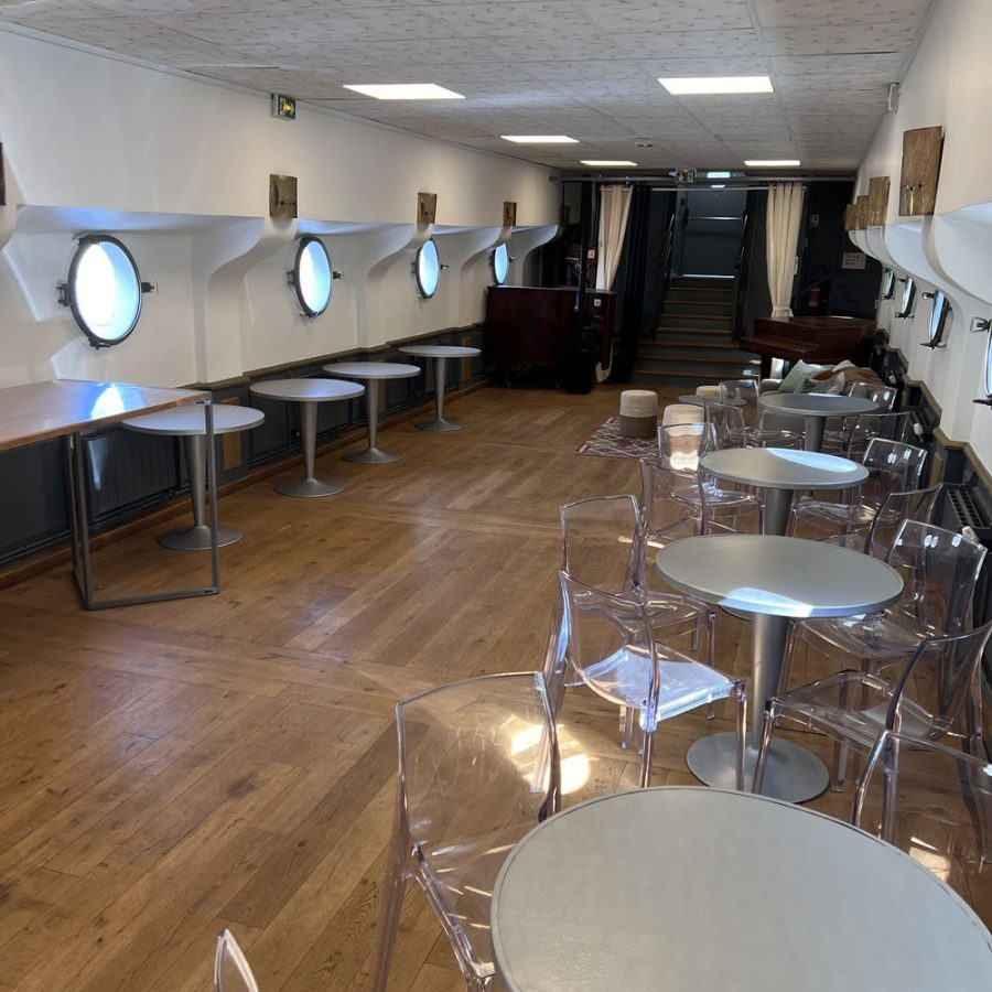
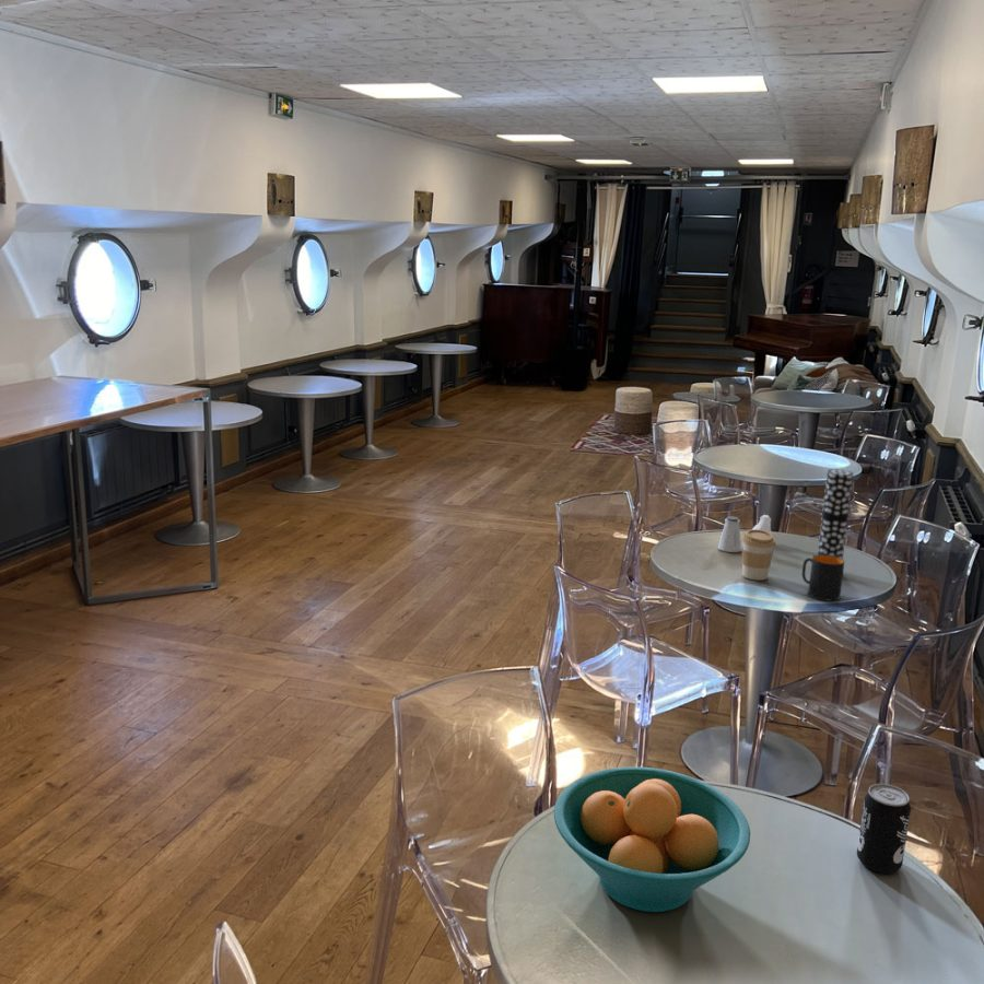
+ mug (820, 575)
+ fruit bowl (648, 835)
+ saltshaker (730, 532)
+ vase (761, 528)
+ beverage can (883, 828)
+ coffee cup (757, 554)
+ vase (834, 522)
